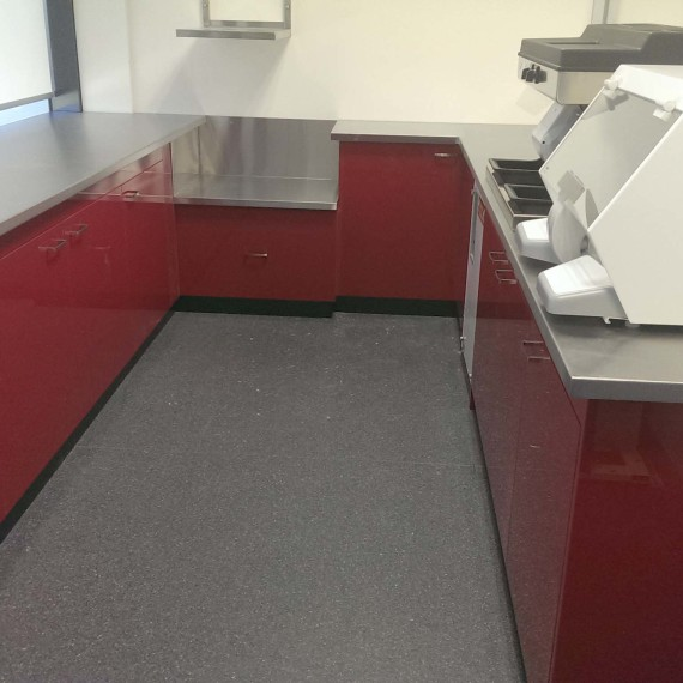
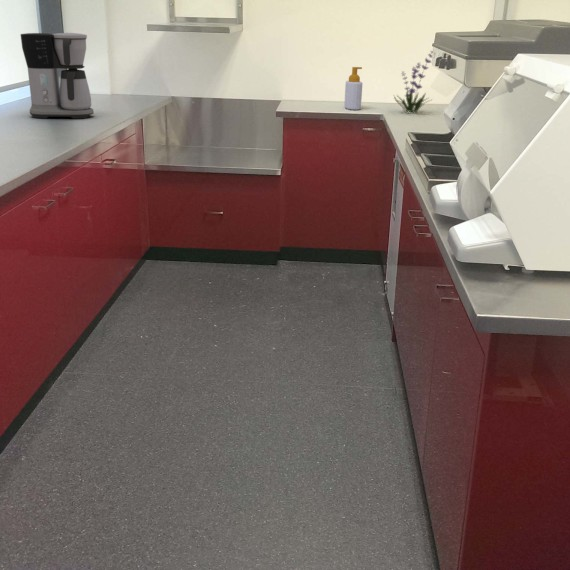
+ coffee maker (57, 75)
+ soap bottle (353, 87)
+ plant (414, 81)
